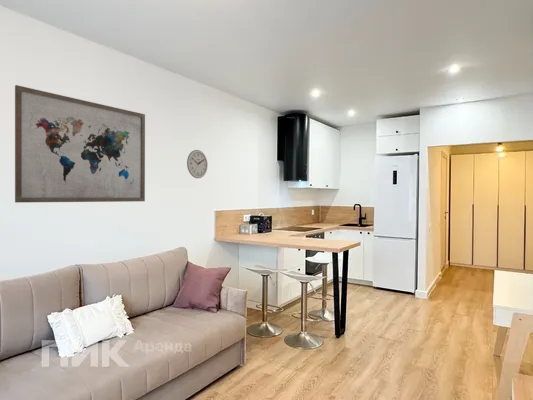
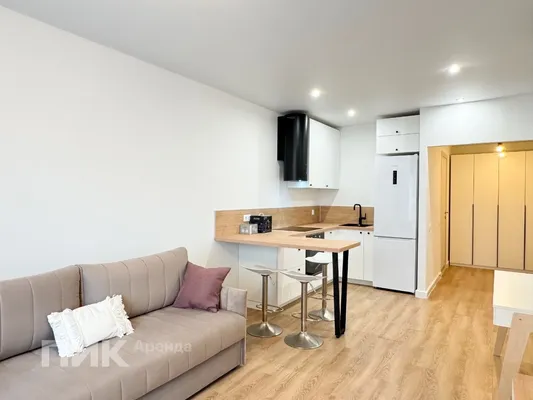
- wall art (89, 152)
- wall clock (198, 164)
